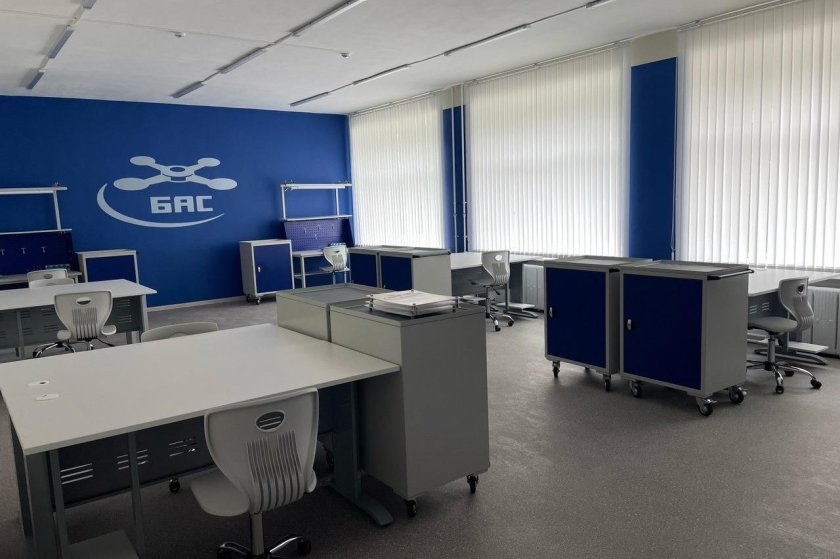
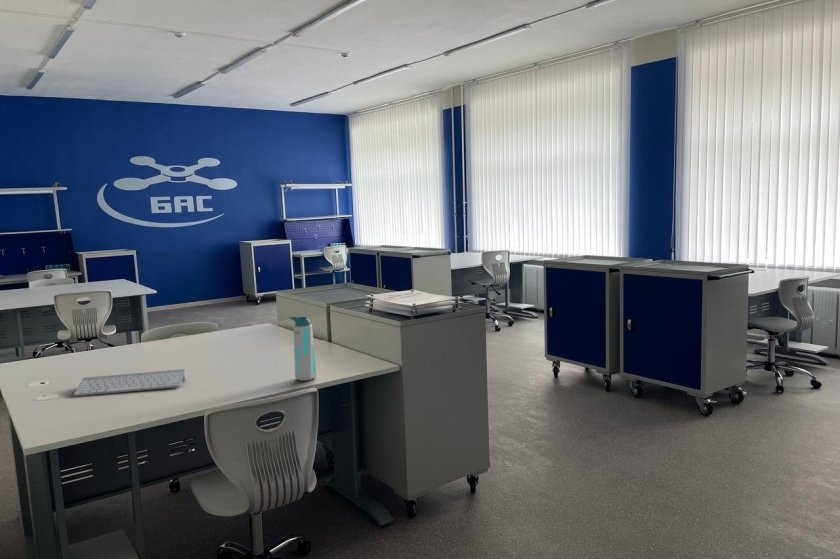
+ keyboard (131, 381)
+ water bottle (302, 347)
